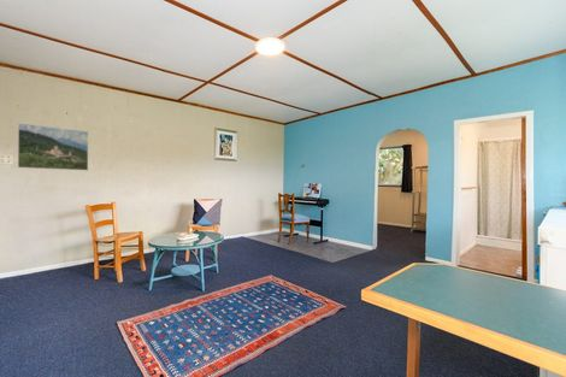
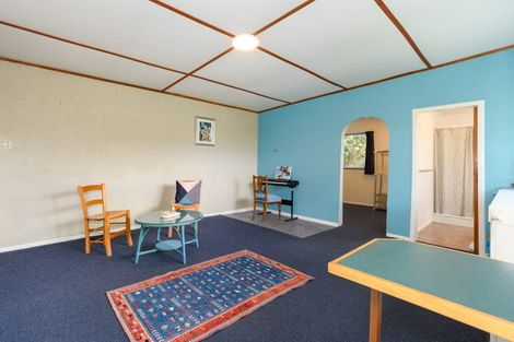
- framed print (54, 148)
